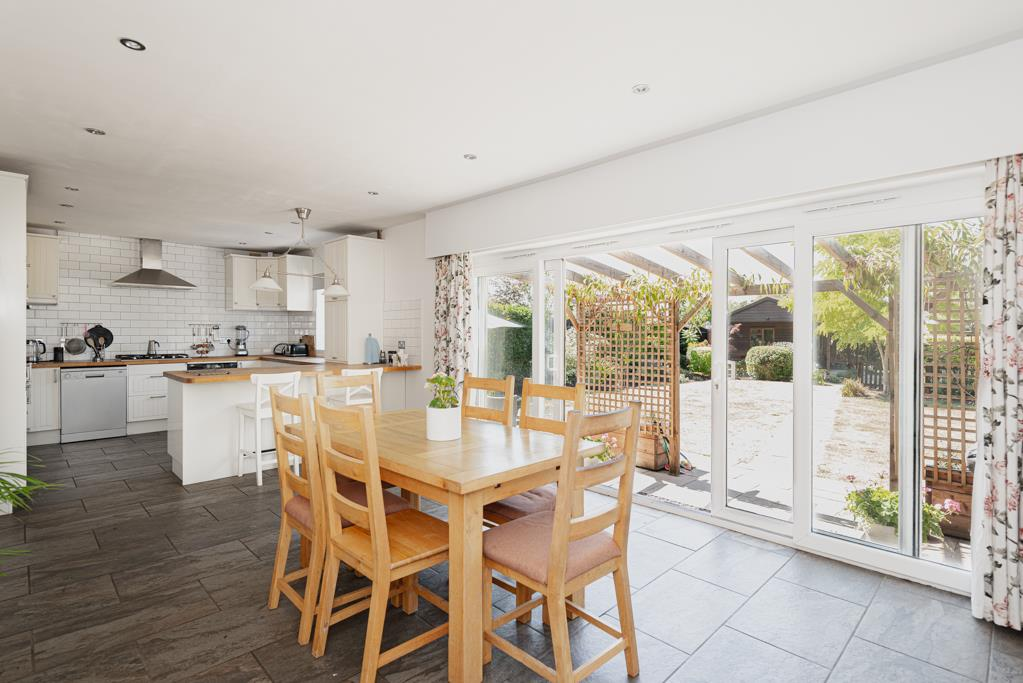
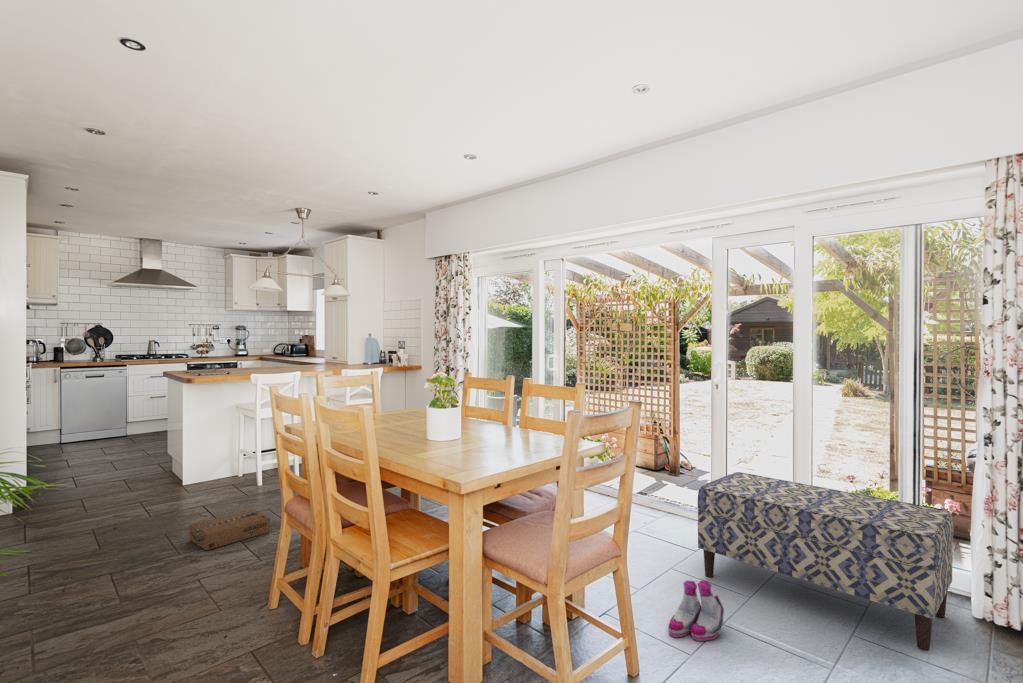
+ bench (815, 545)
+ cardboard box (230, 527)
+ boots (695, 605)
